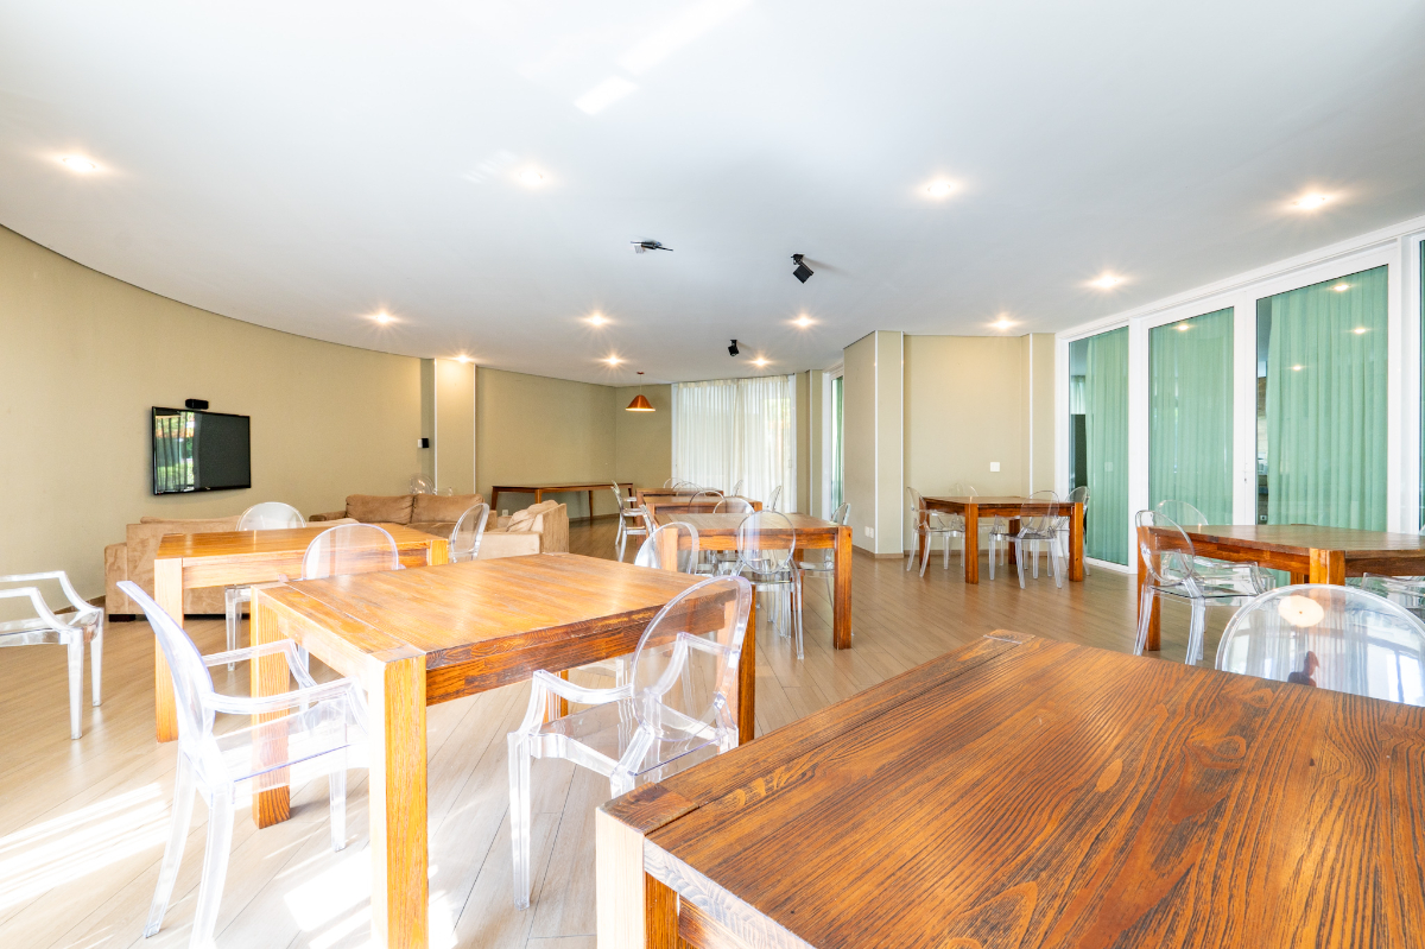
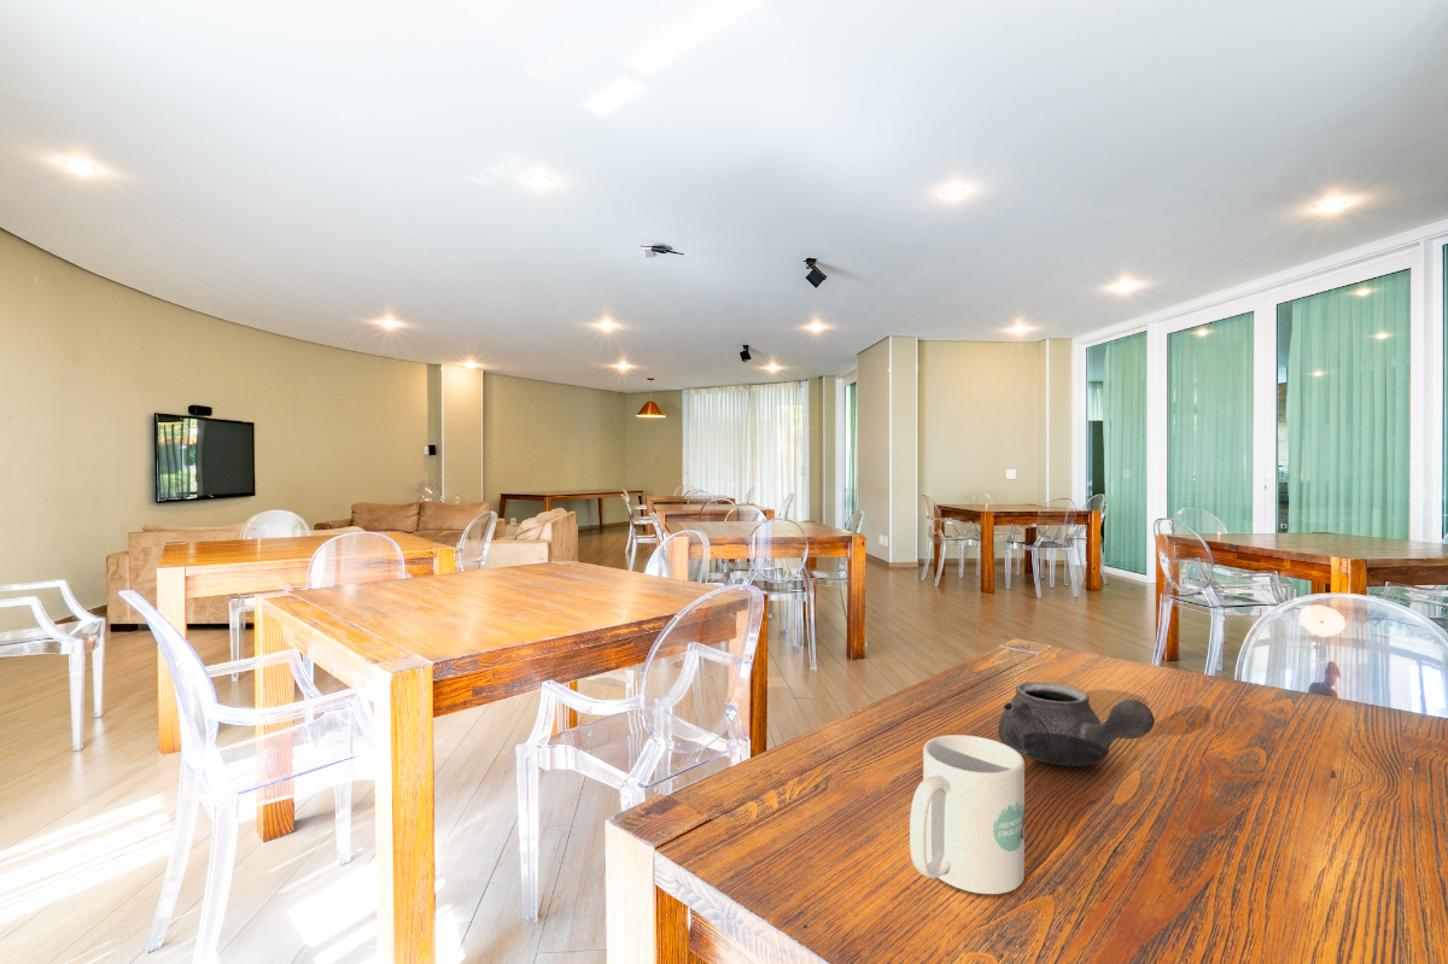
+ mug (959, 814)
+ teapot (1069, 721)
